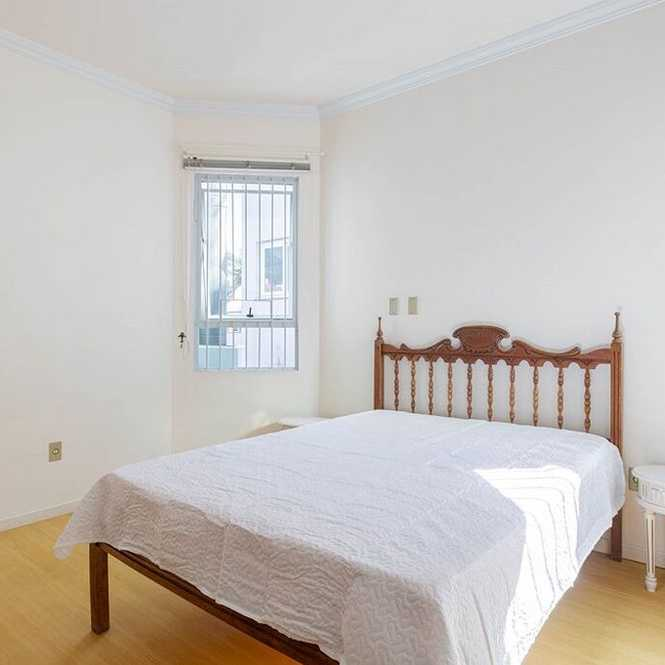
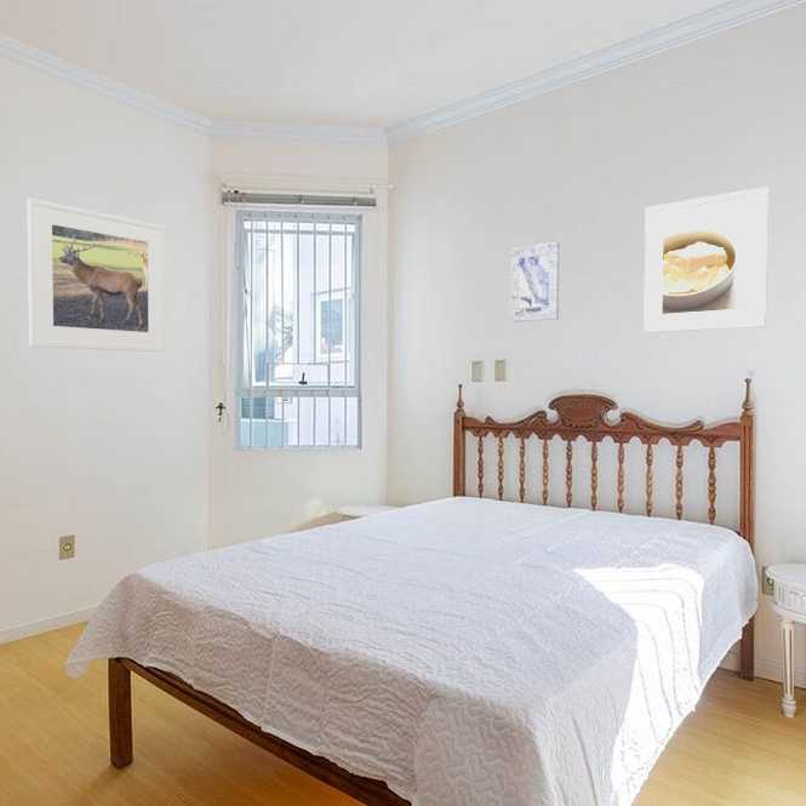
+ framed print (102, 281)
+ wall art (535, 282)
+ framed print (702, 263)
